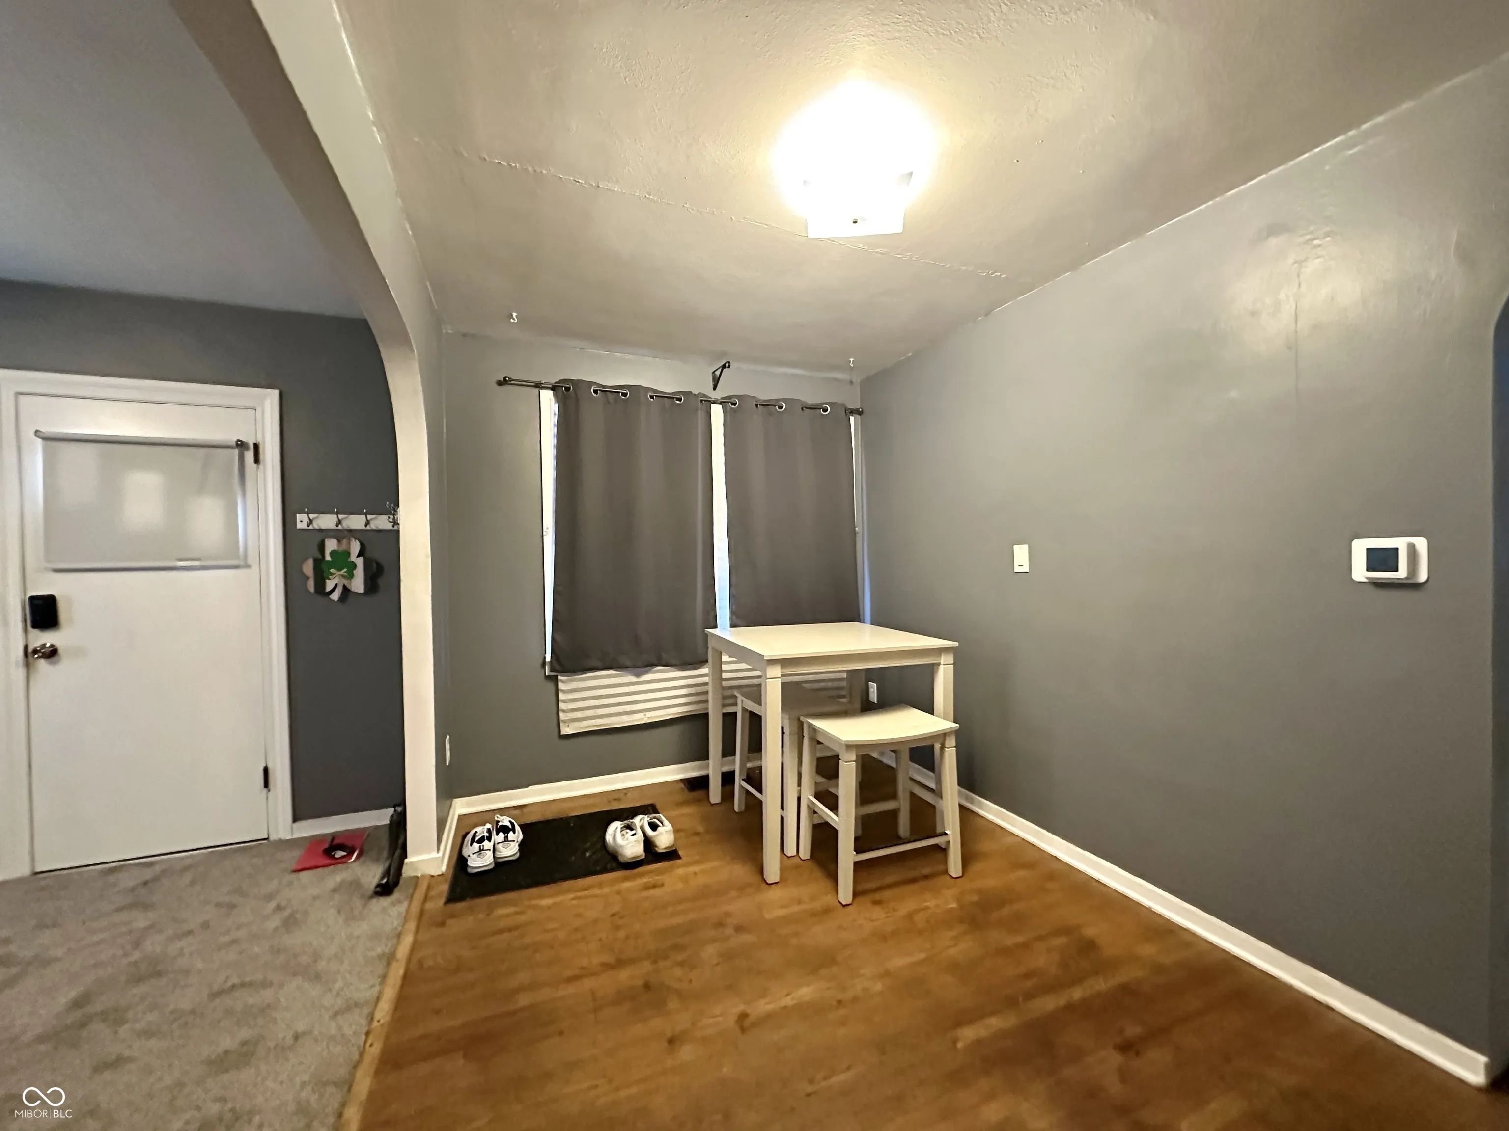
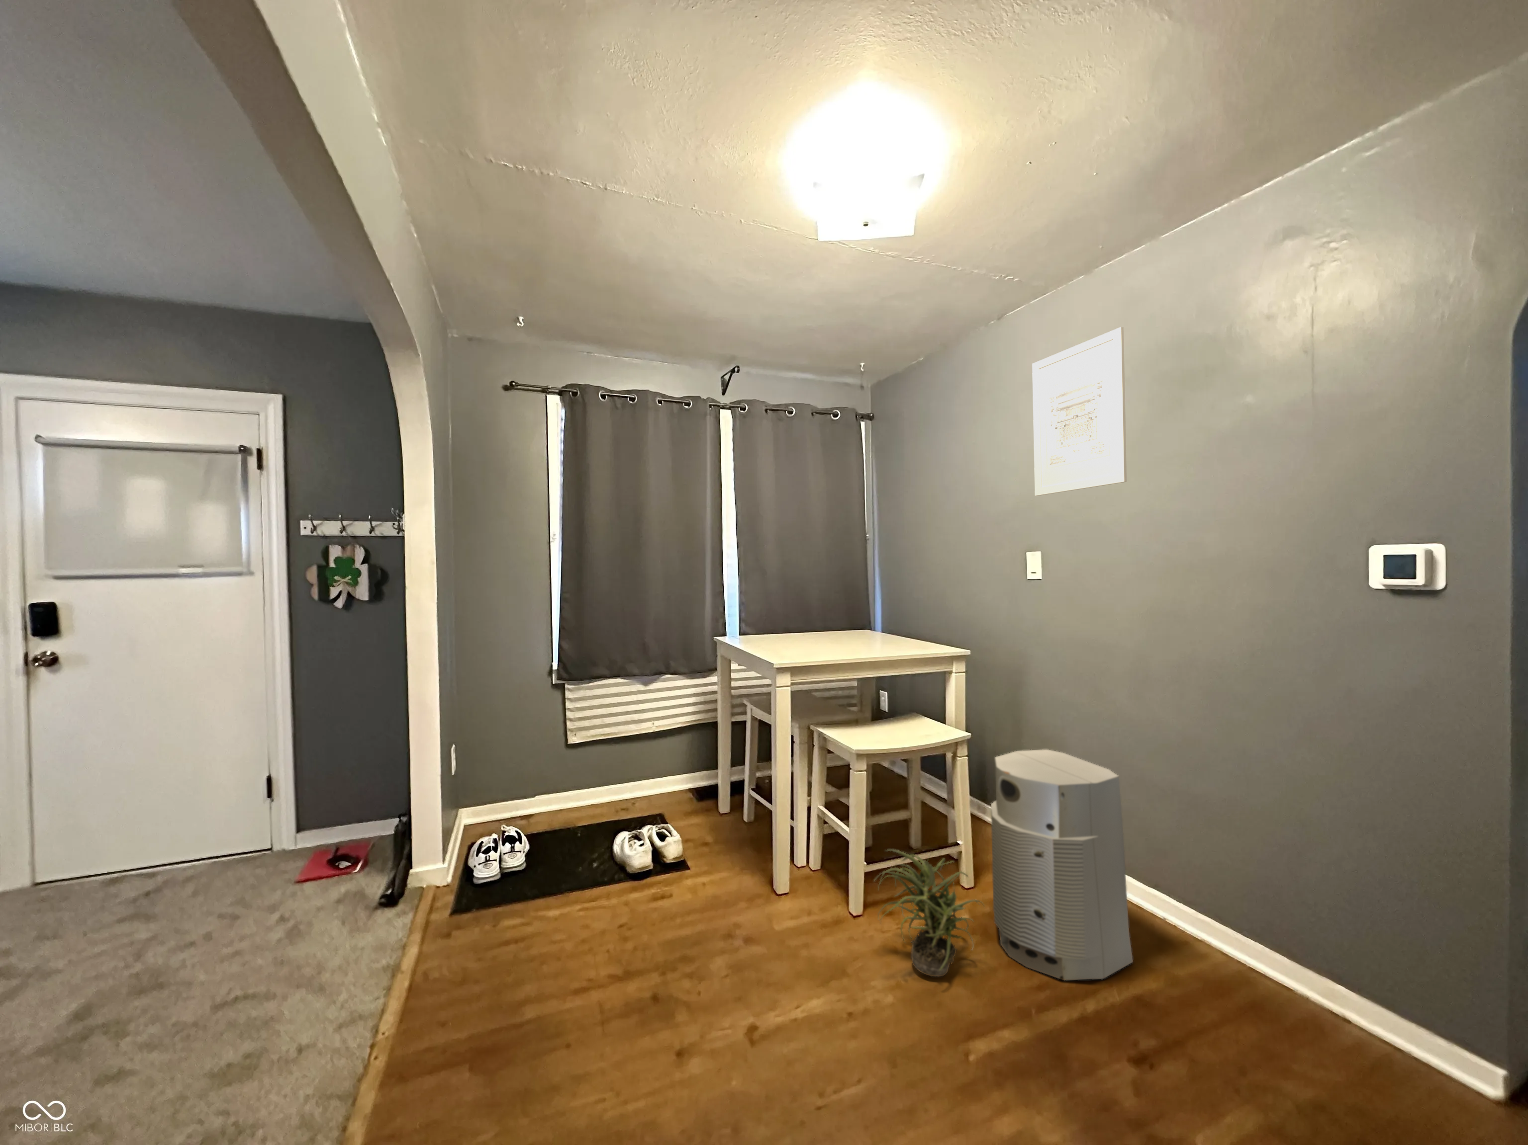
+ potted plant (924, 903)
+ wall art (1076, 417)
+ air purifier (1052, 855)
